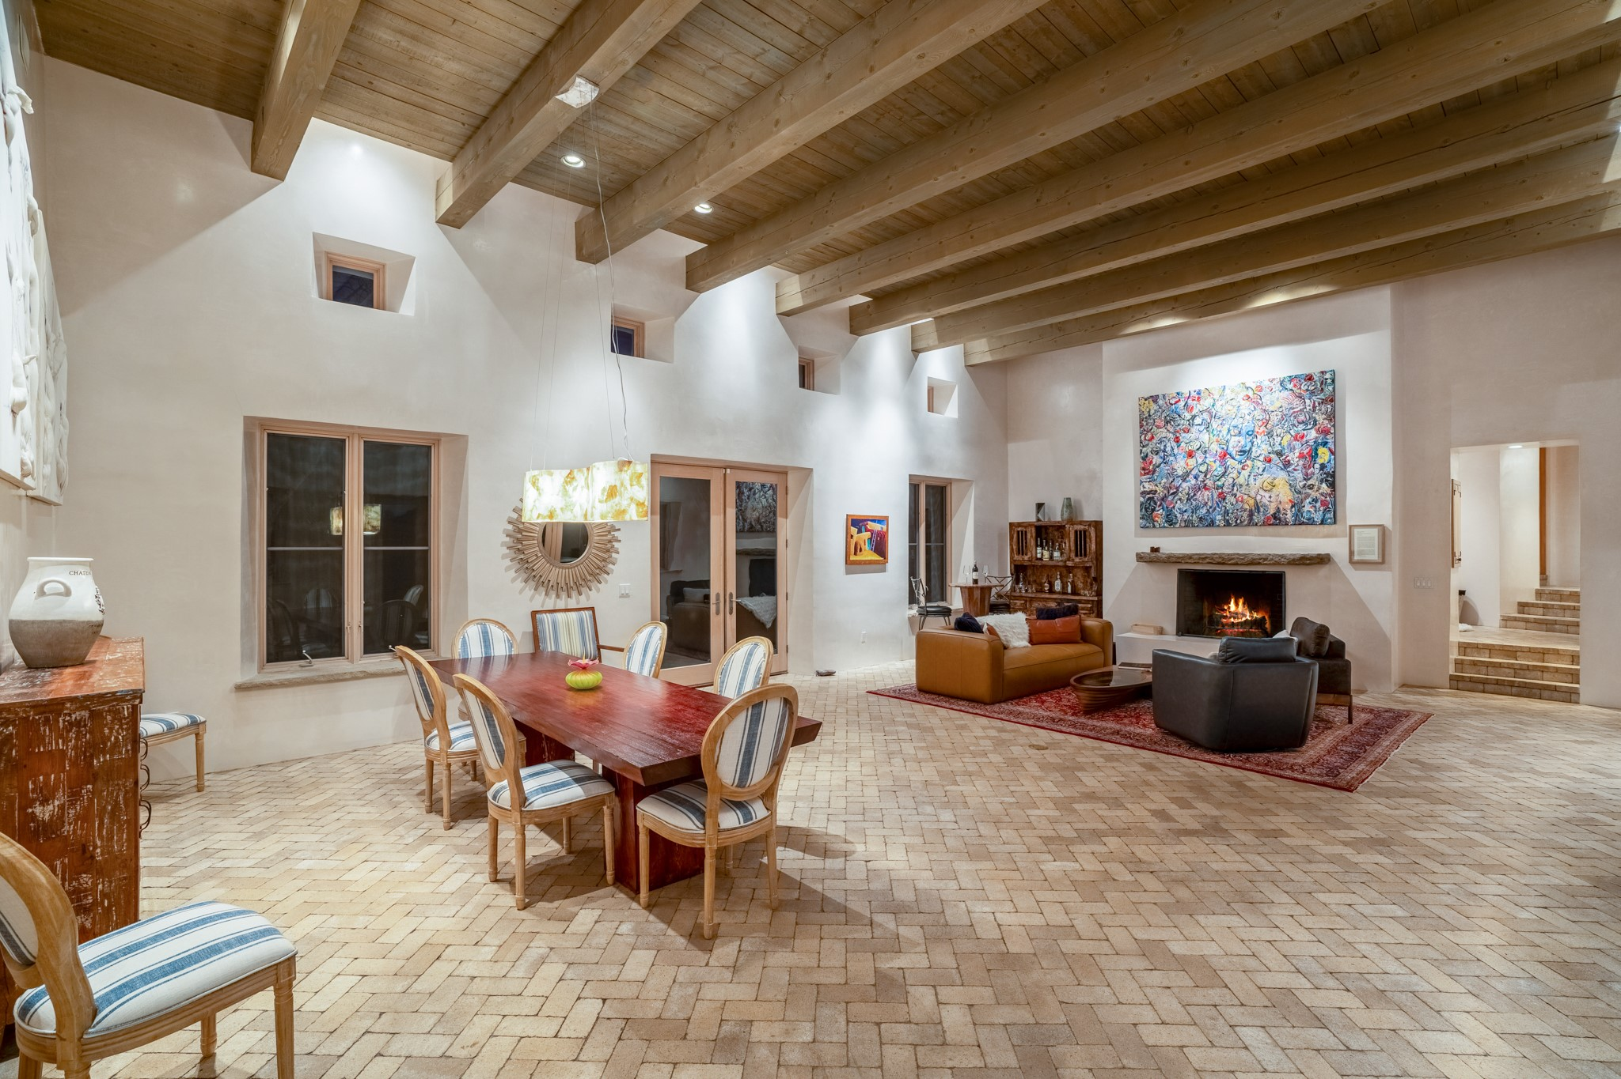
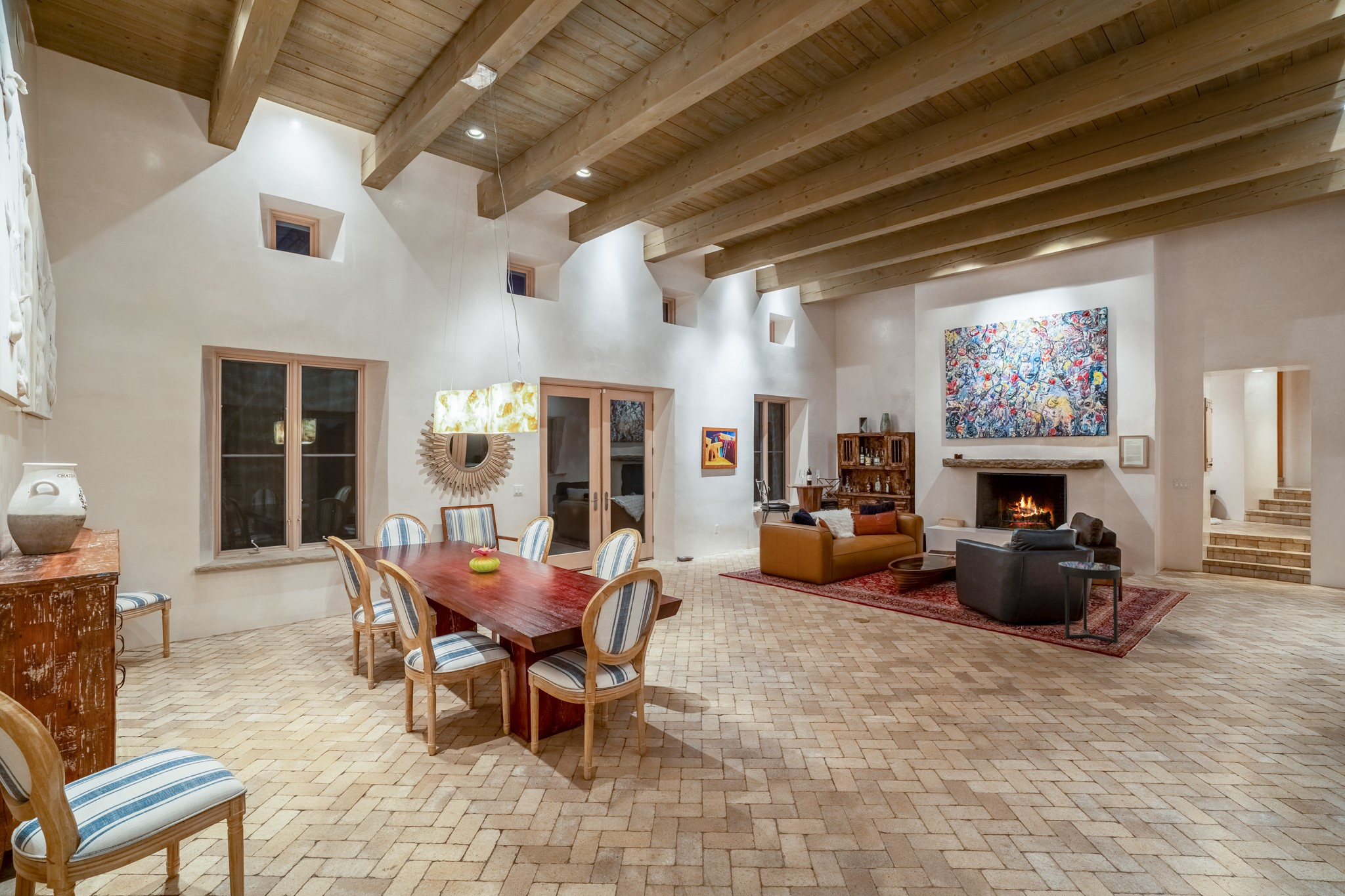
+ side table (1086, 601)
